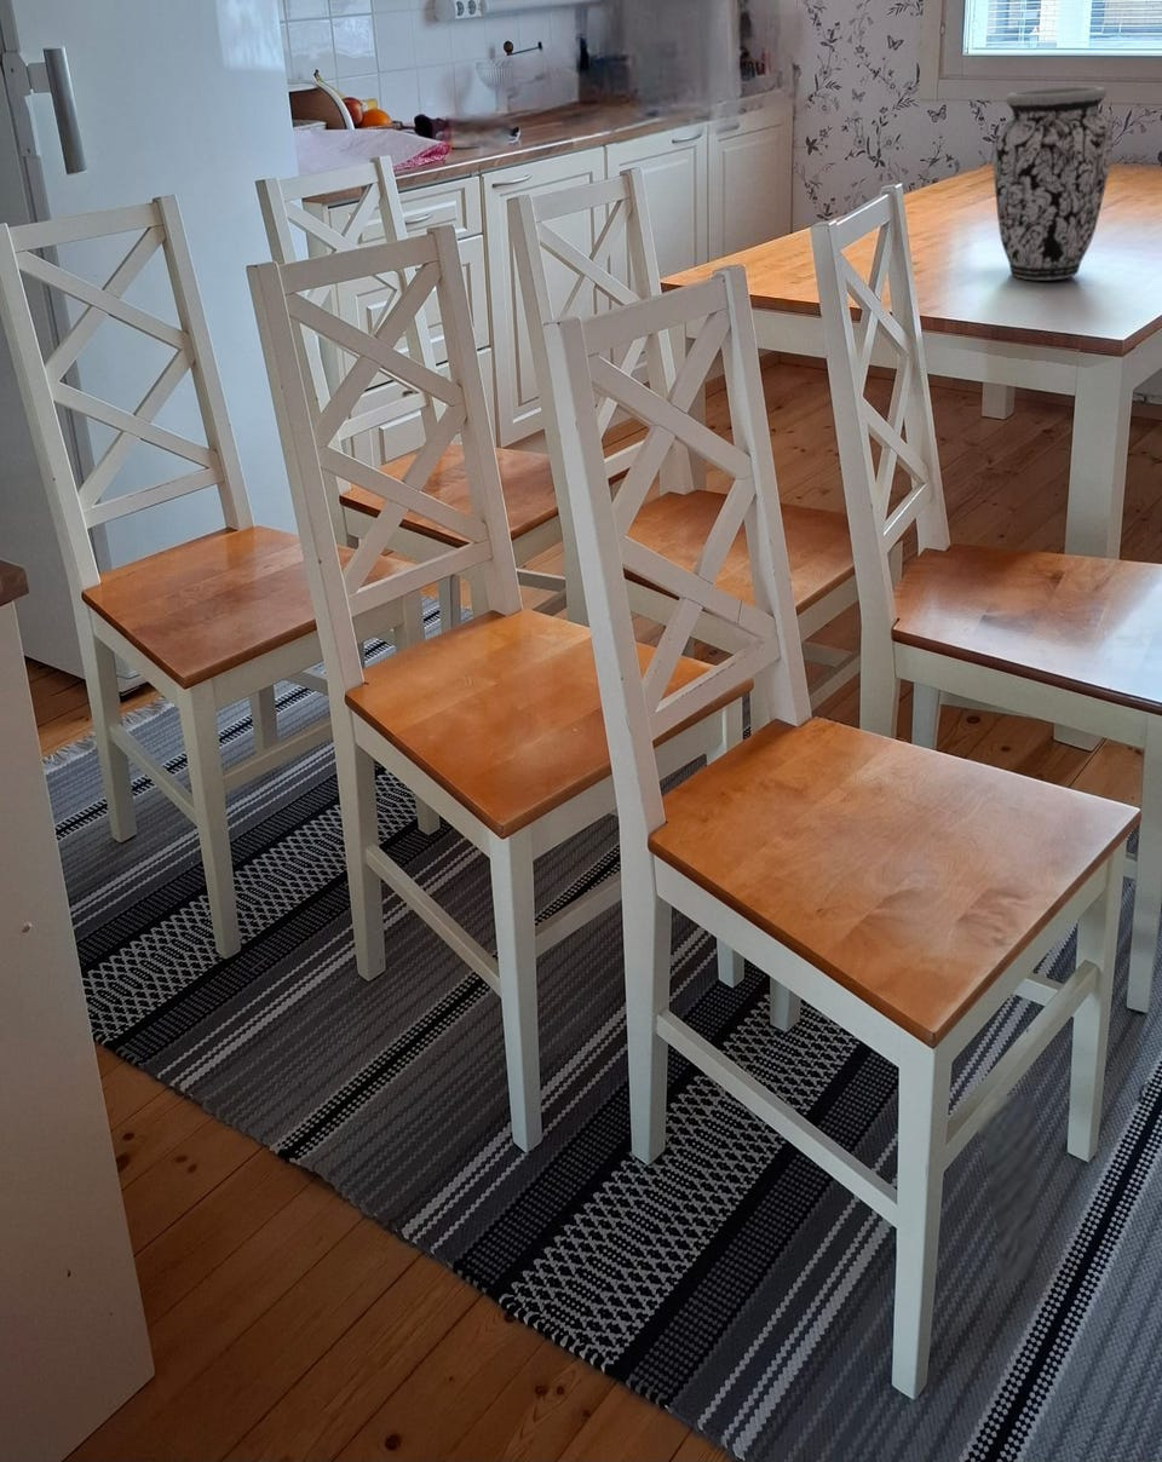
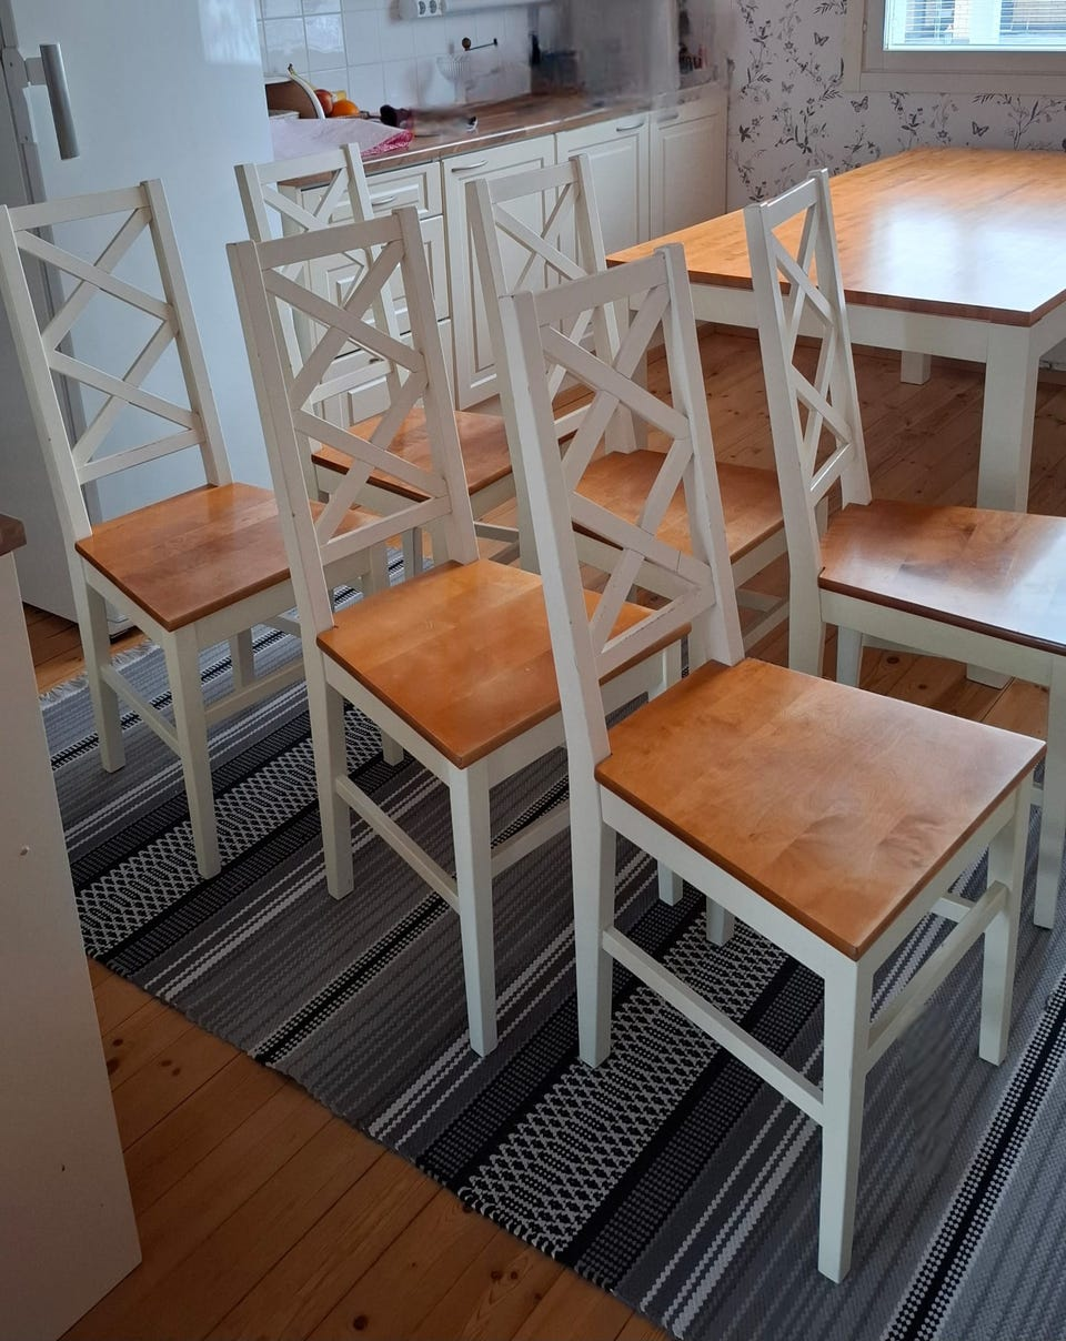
- vase (1049, 185)
